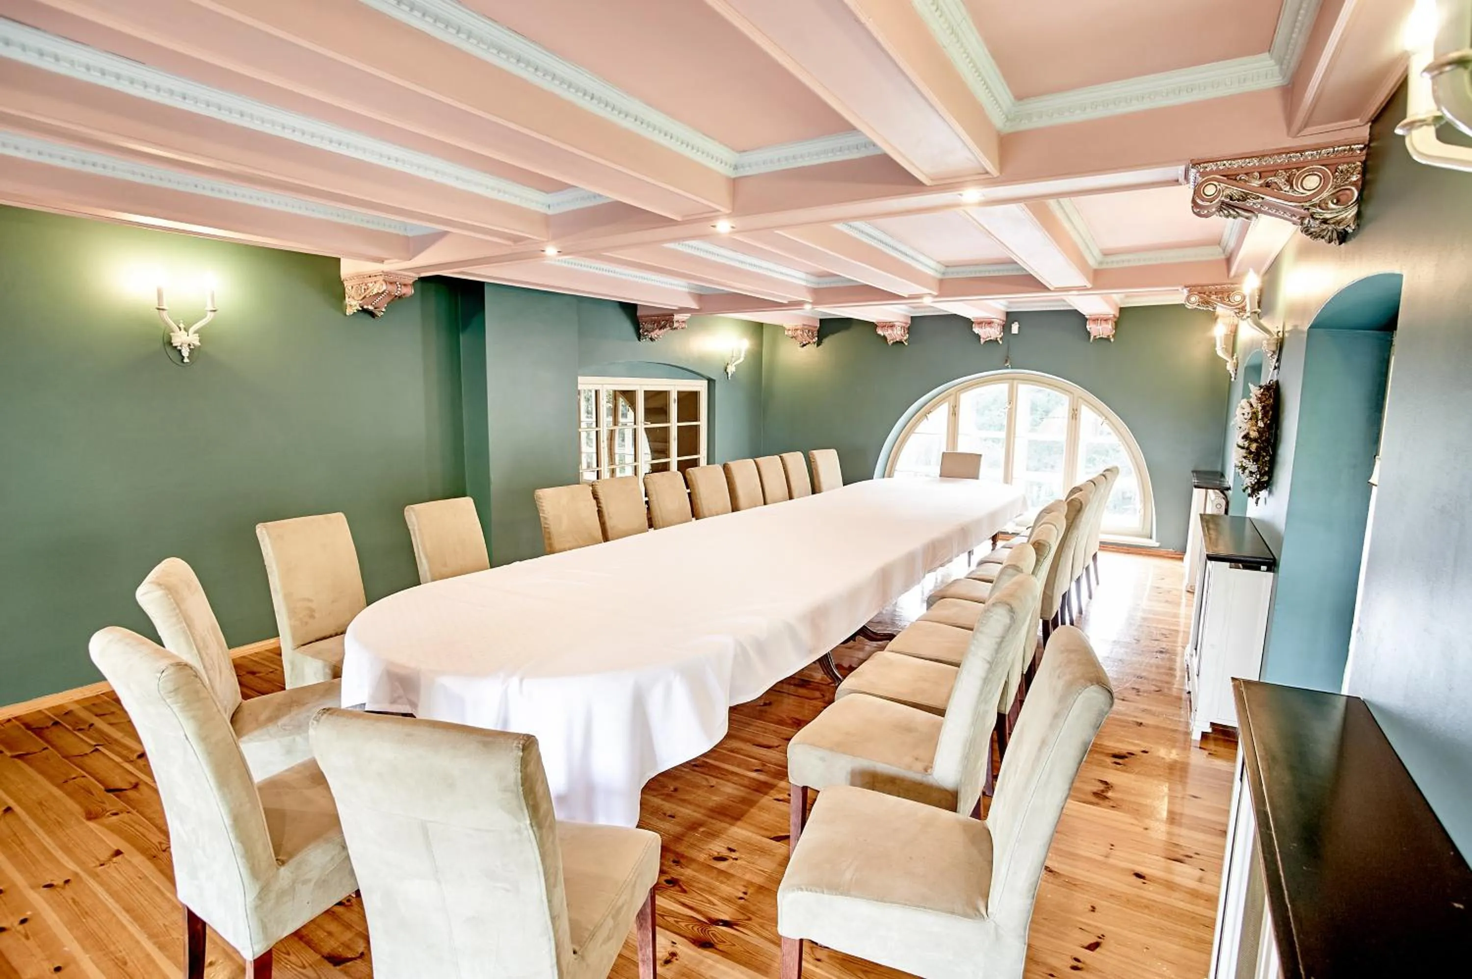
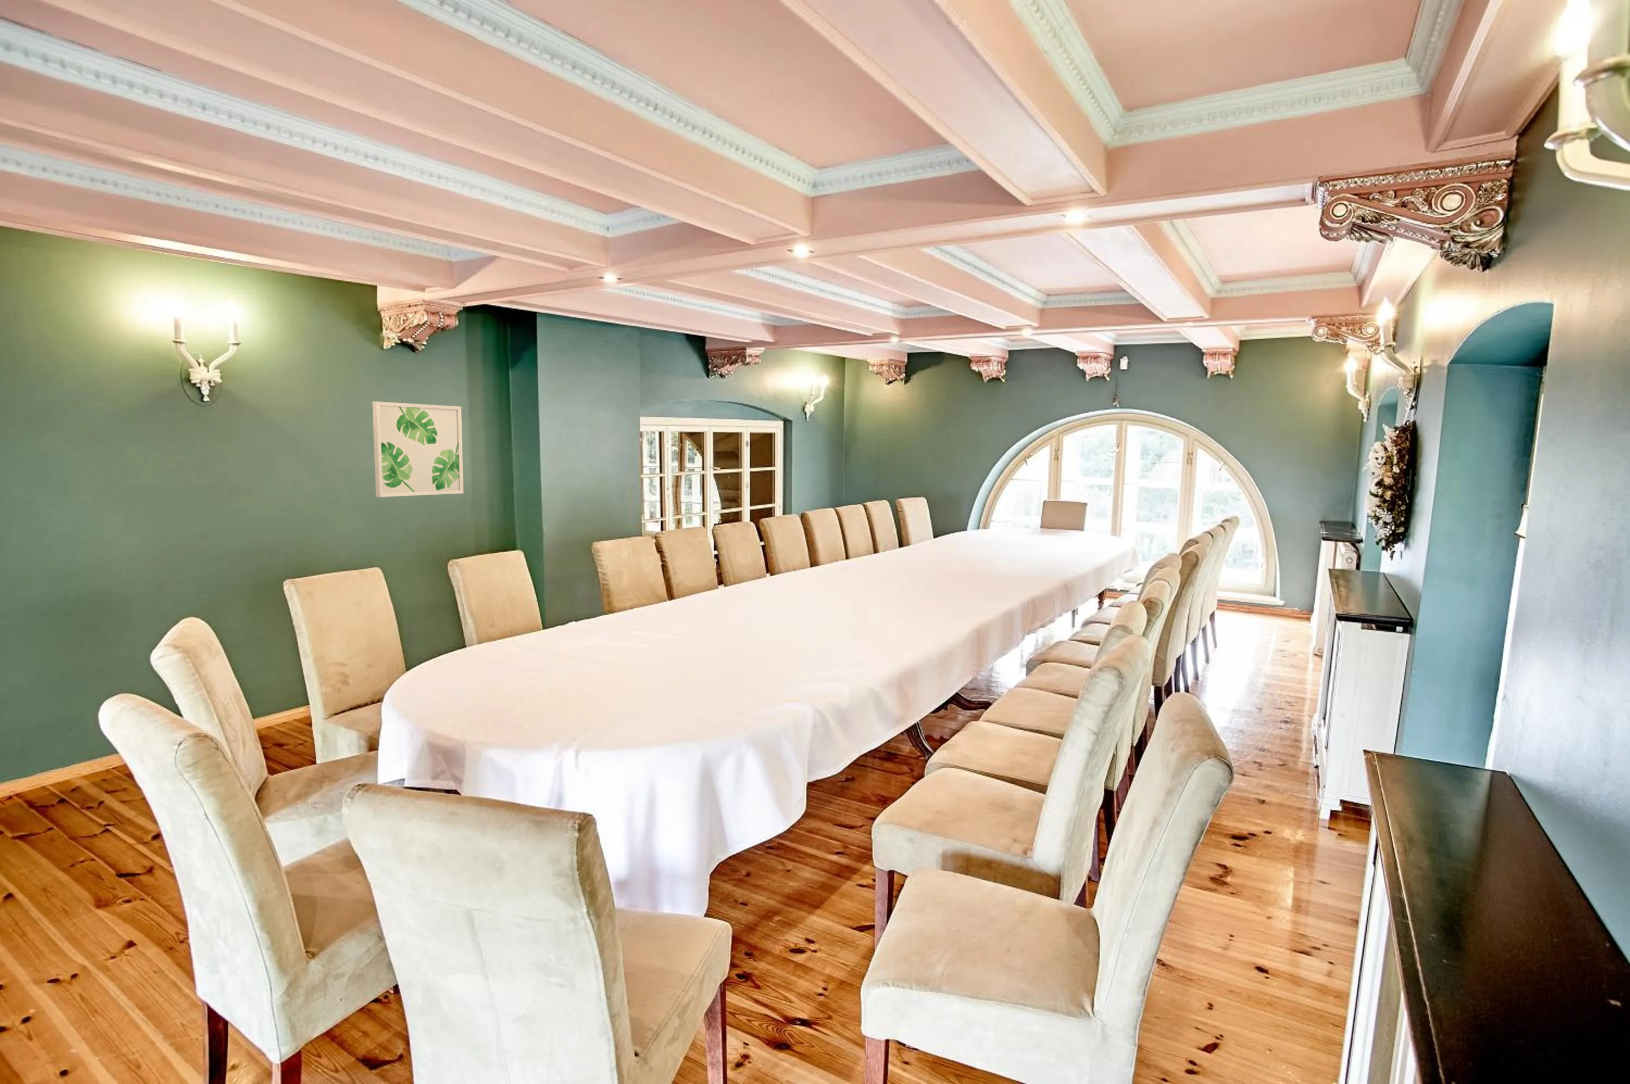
+ wall art (420, 450)
